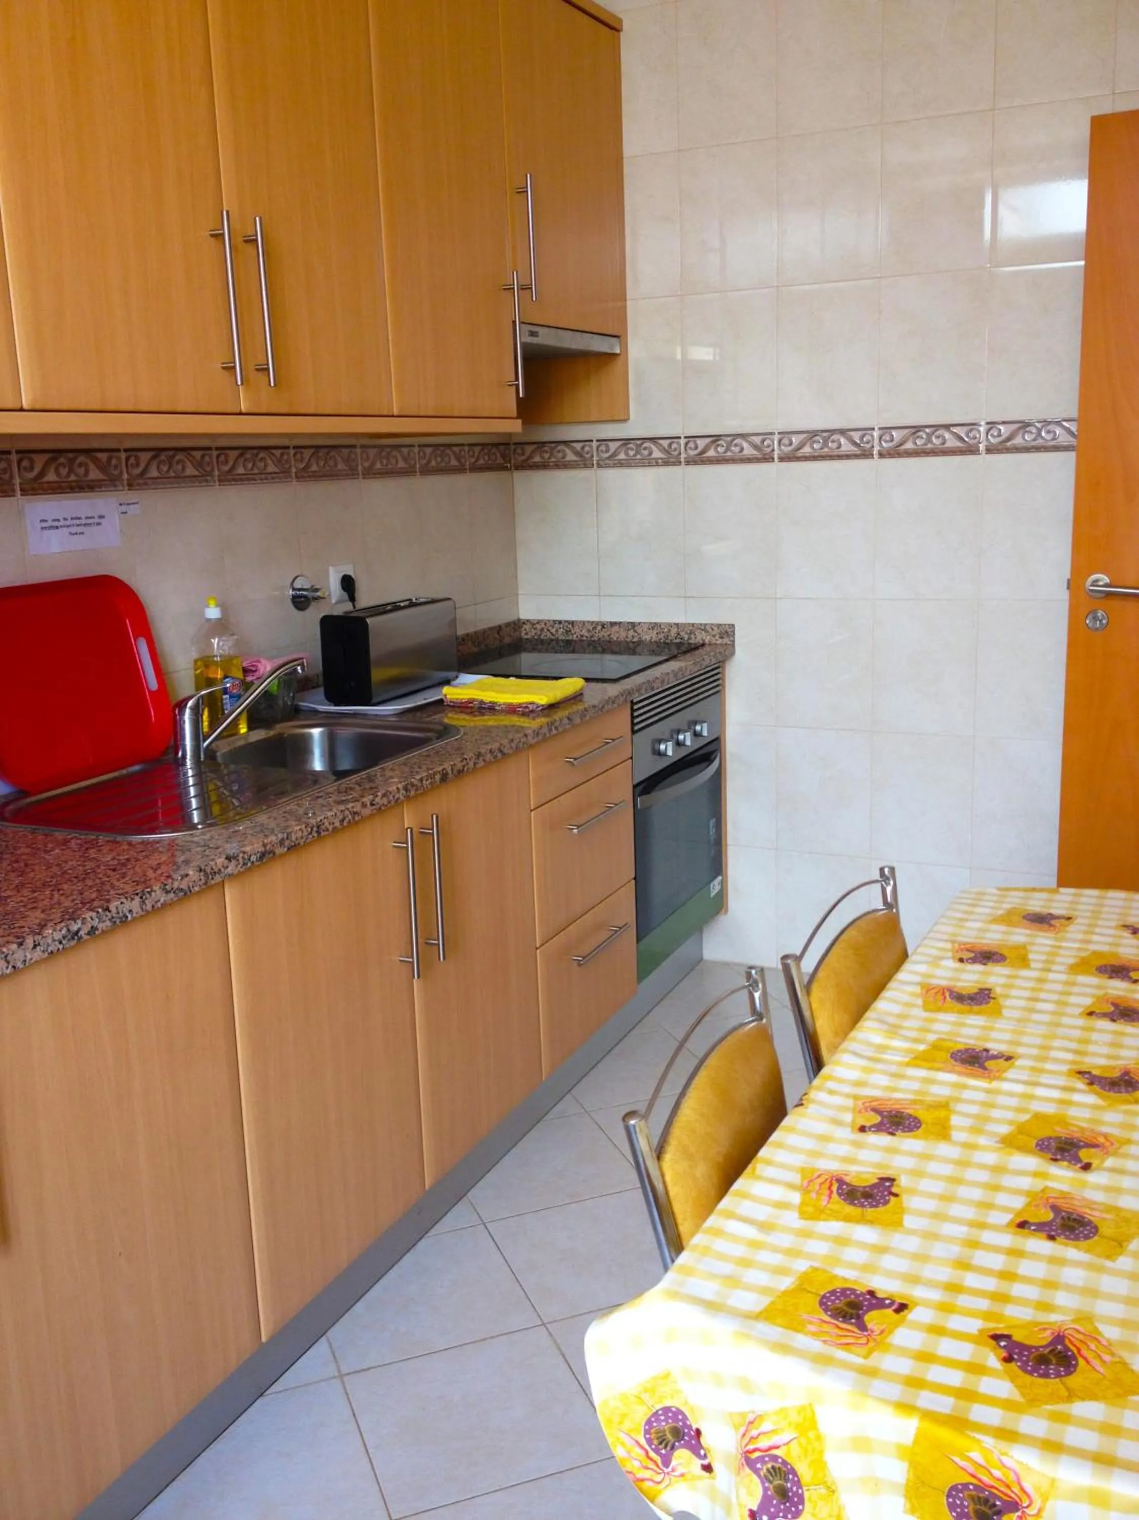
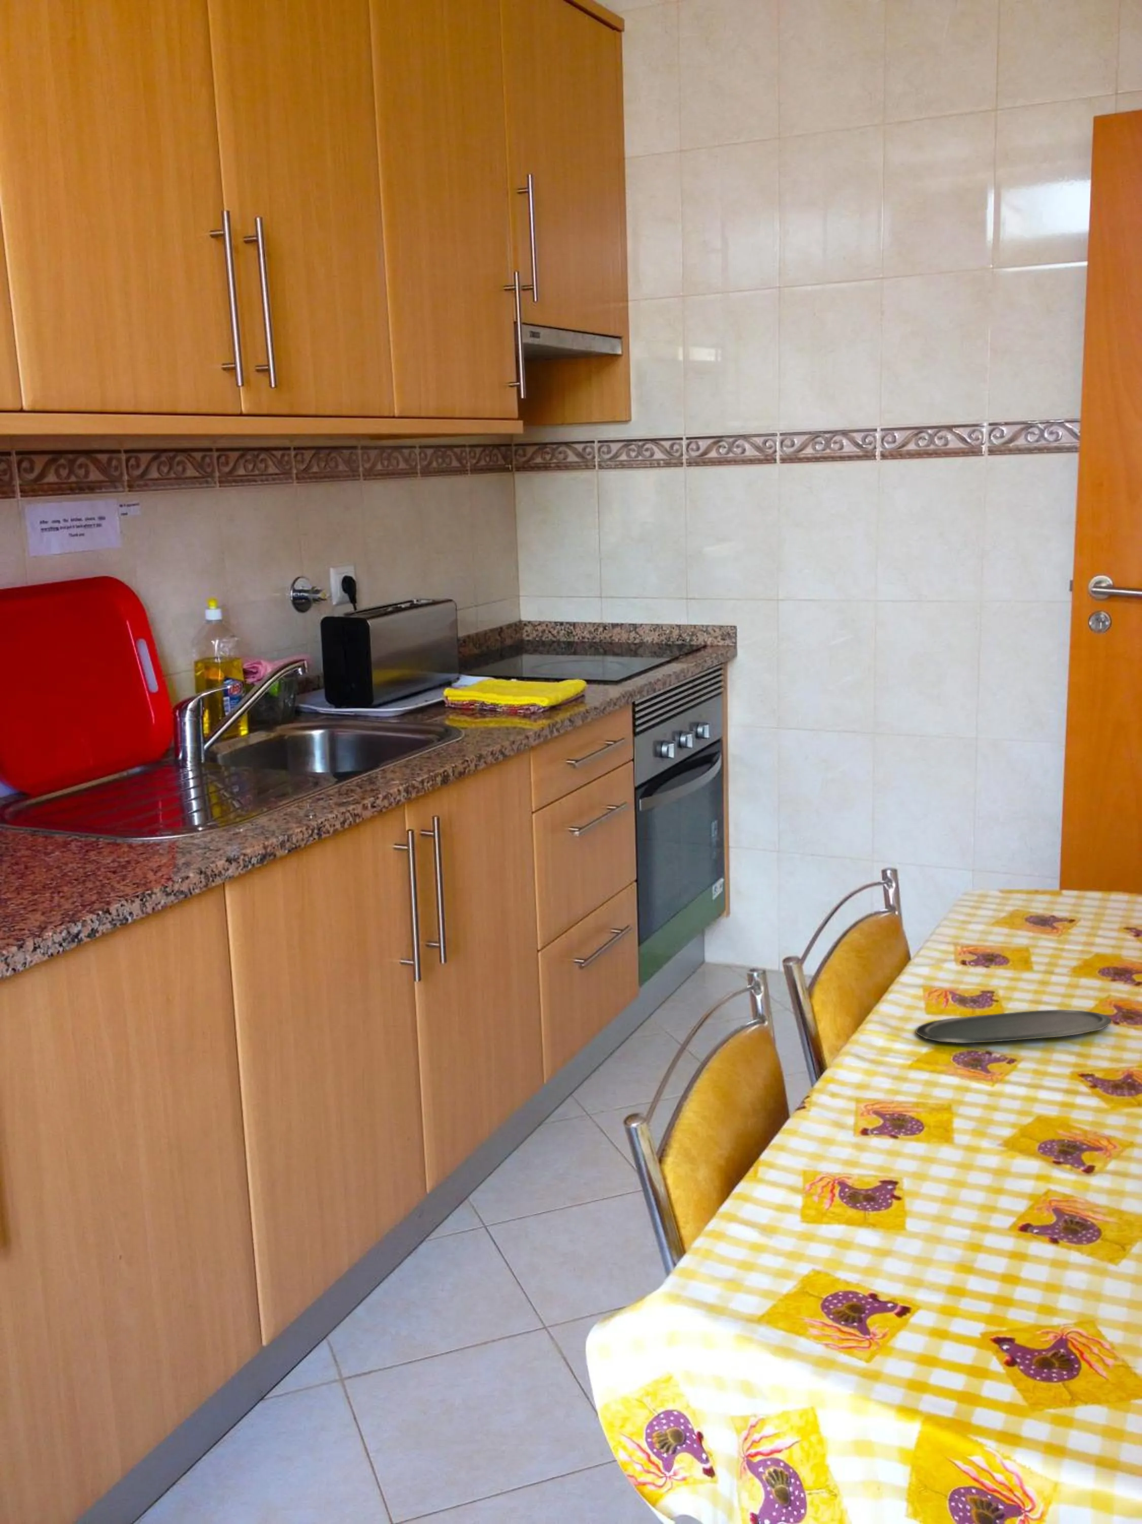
+ oval tray (1014, 1026)
